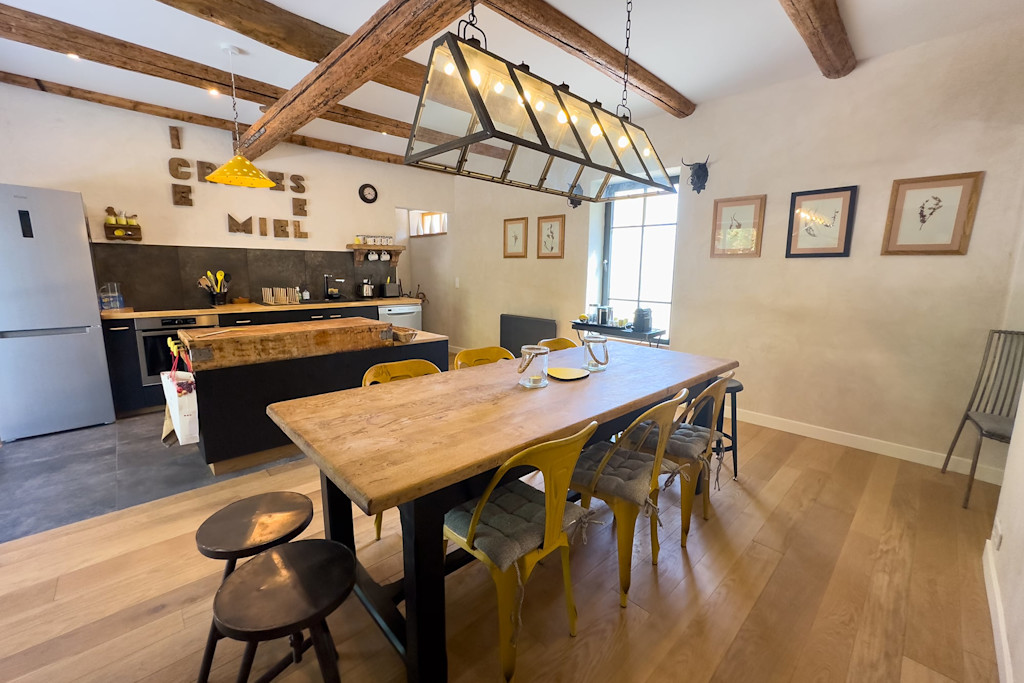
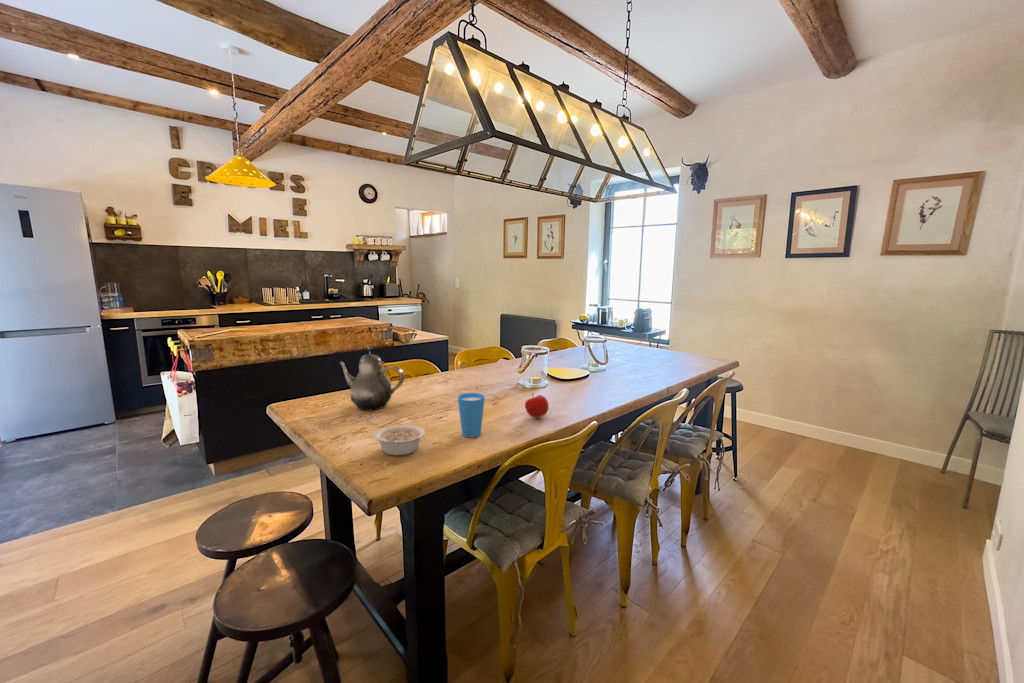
+ teapot (371, 376)
+ legume (402, 439)
+ cup (471, 415)
+ fruit (536, 405)
